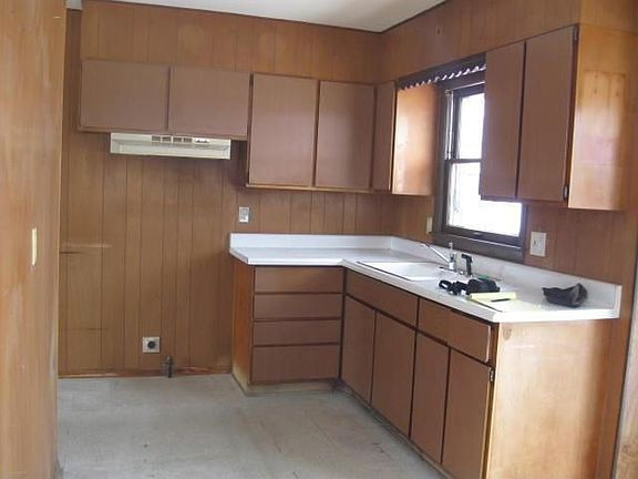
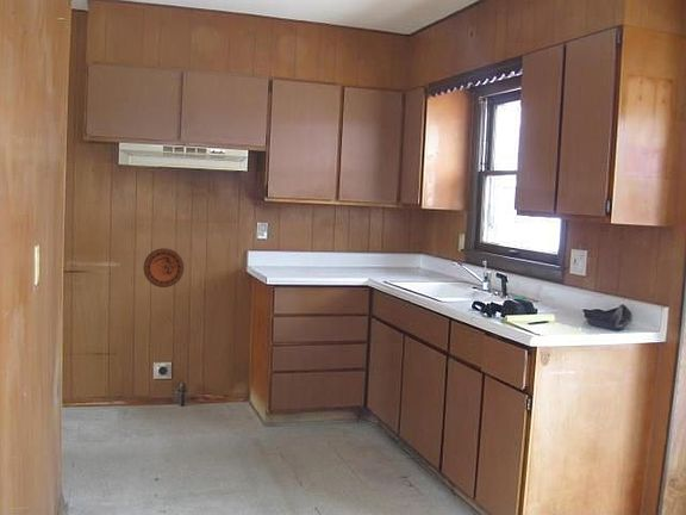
+ decorative plate (163, 267)
